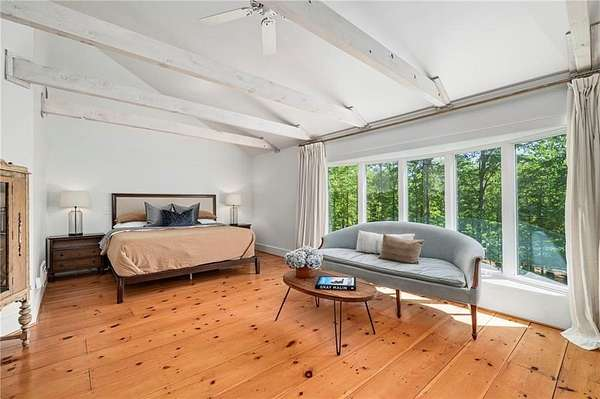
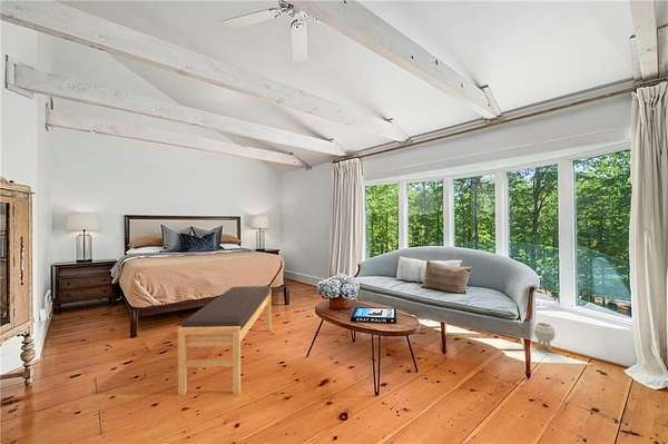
+ planter (543, 336)
+ bench (235, 327)
